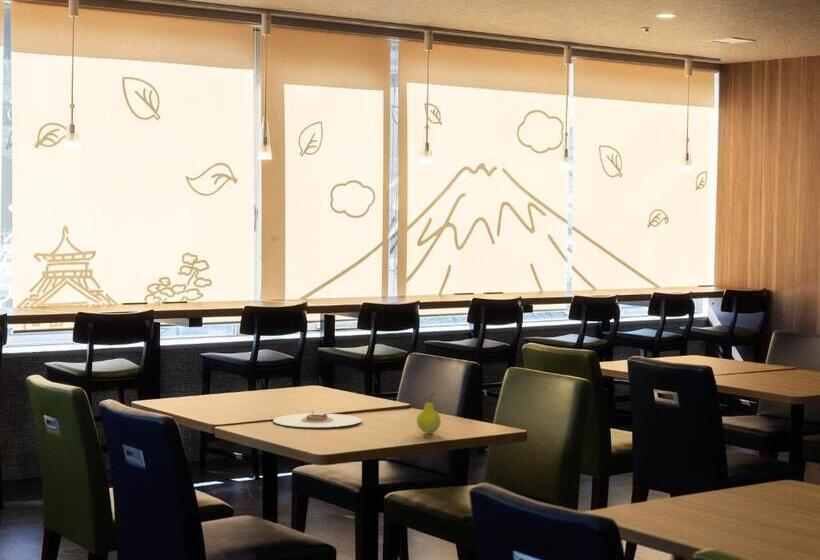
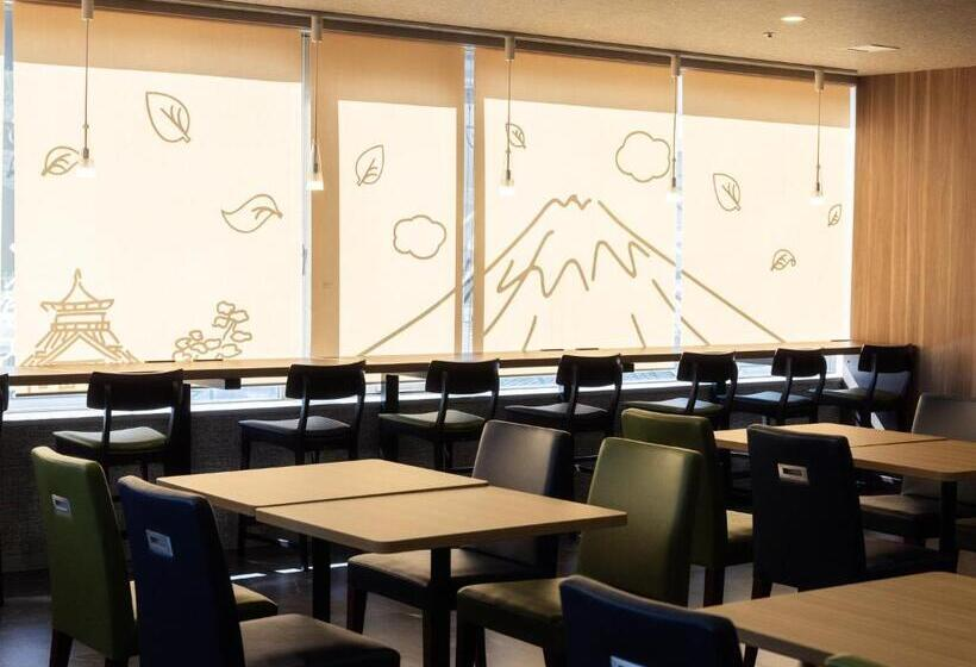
- plate (317, 416)
- fruit (428, 412)
